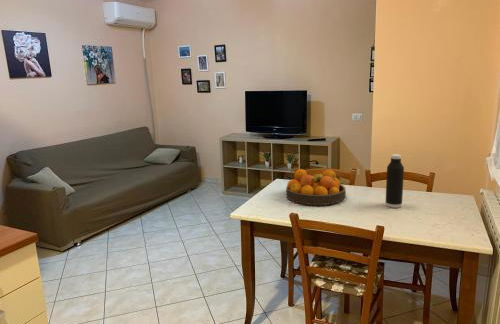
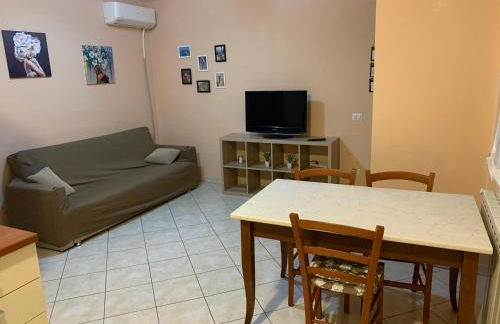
- fruit bowl (315, 183)
- water bottle (394, 180)
